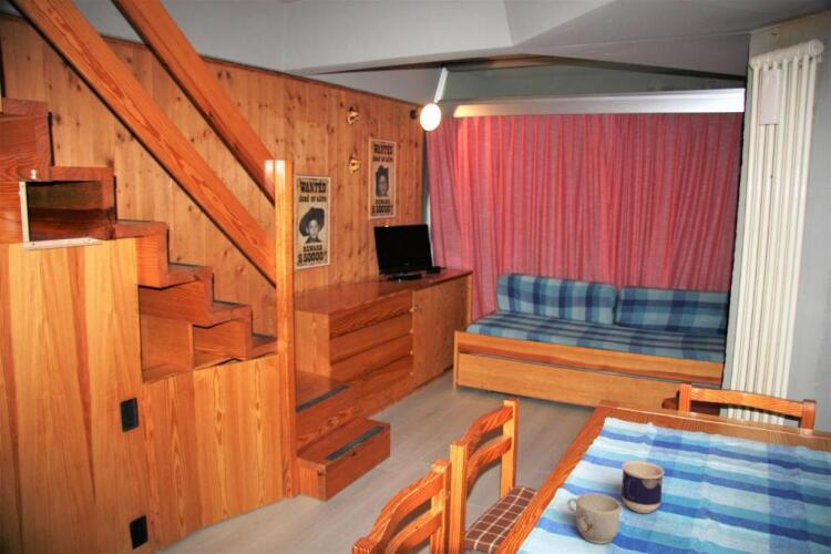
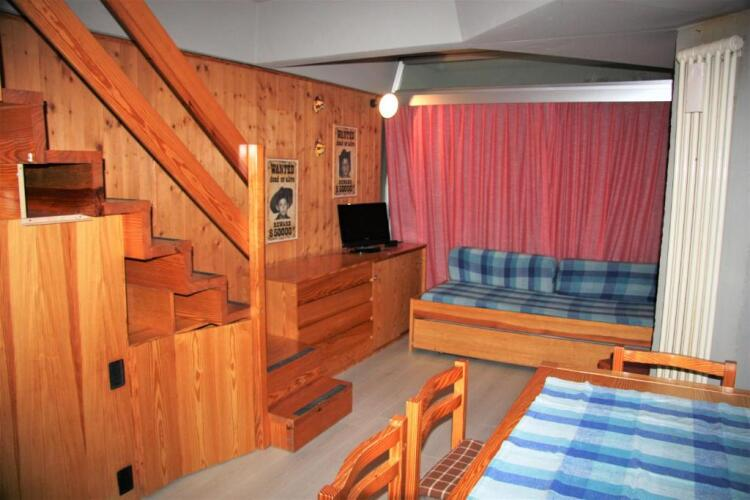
- cup (638, 490)
- mug (592, 516)
